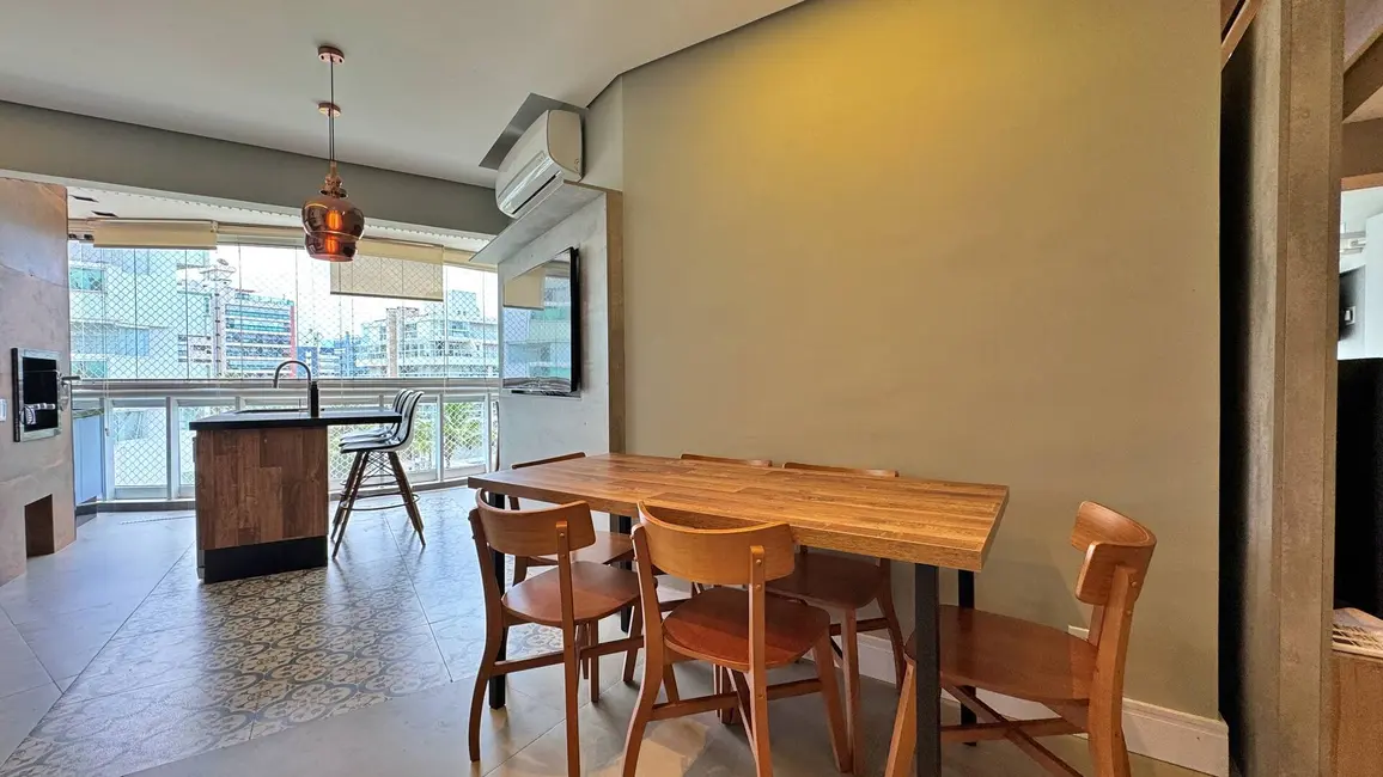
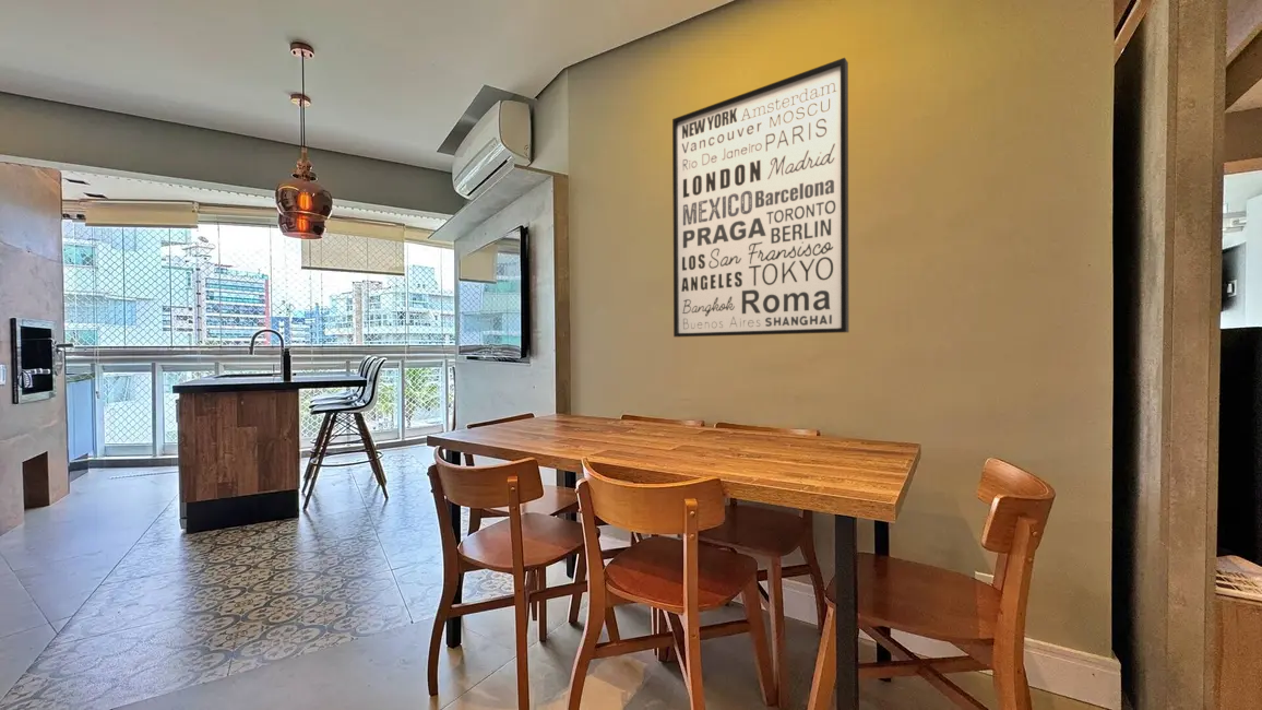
+ wall art (751, 214)
